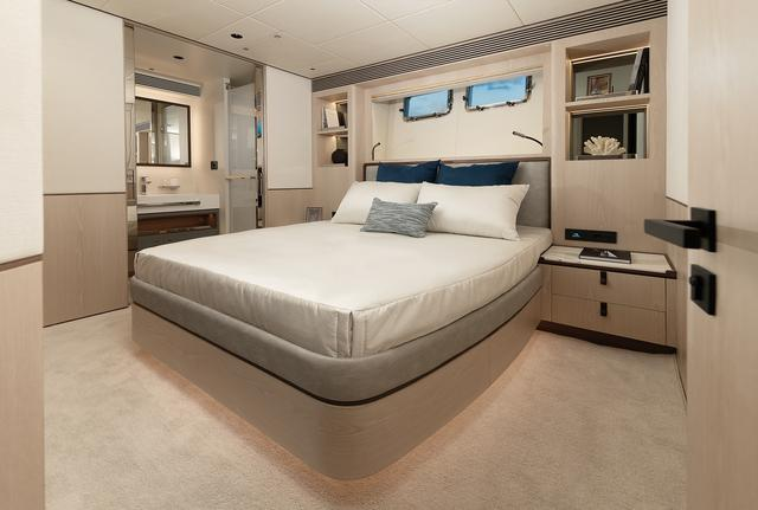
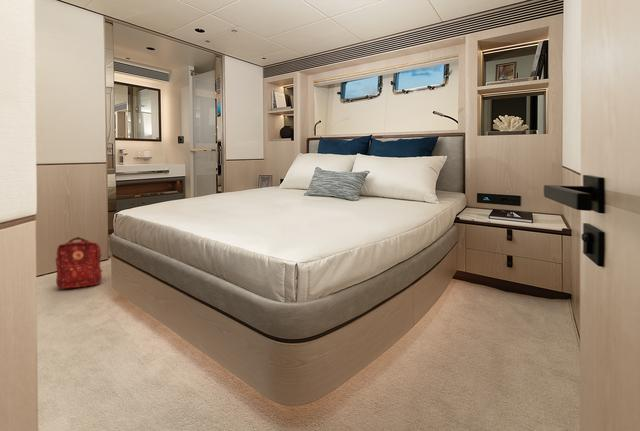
+ backpack (78, 260)
